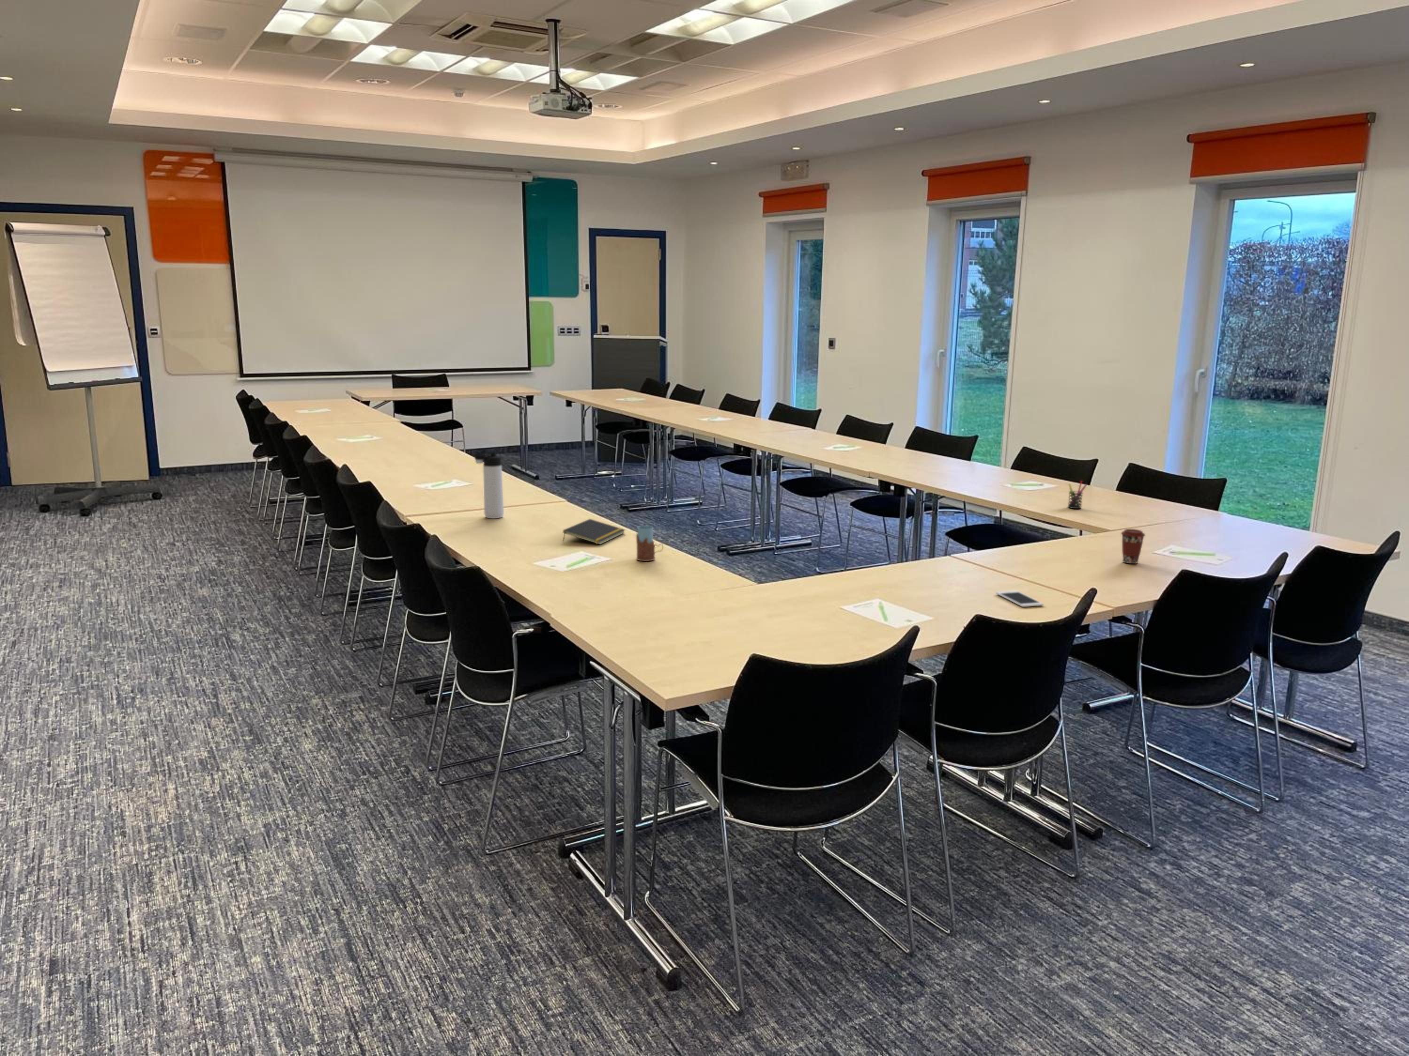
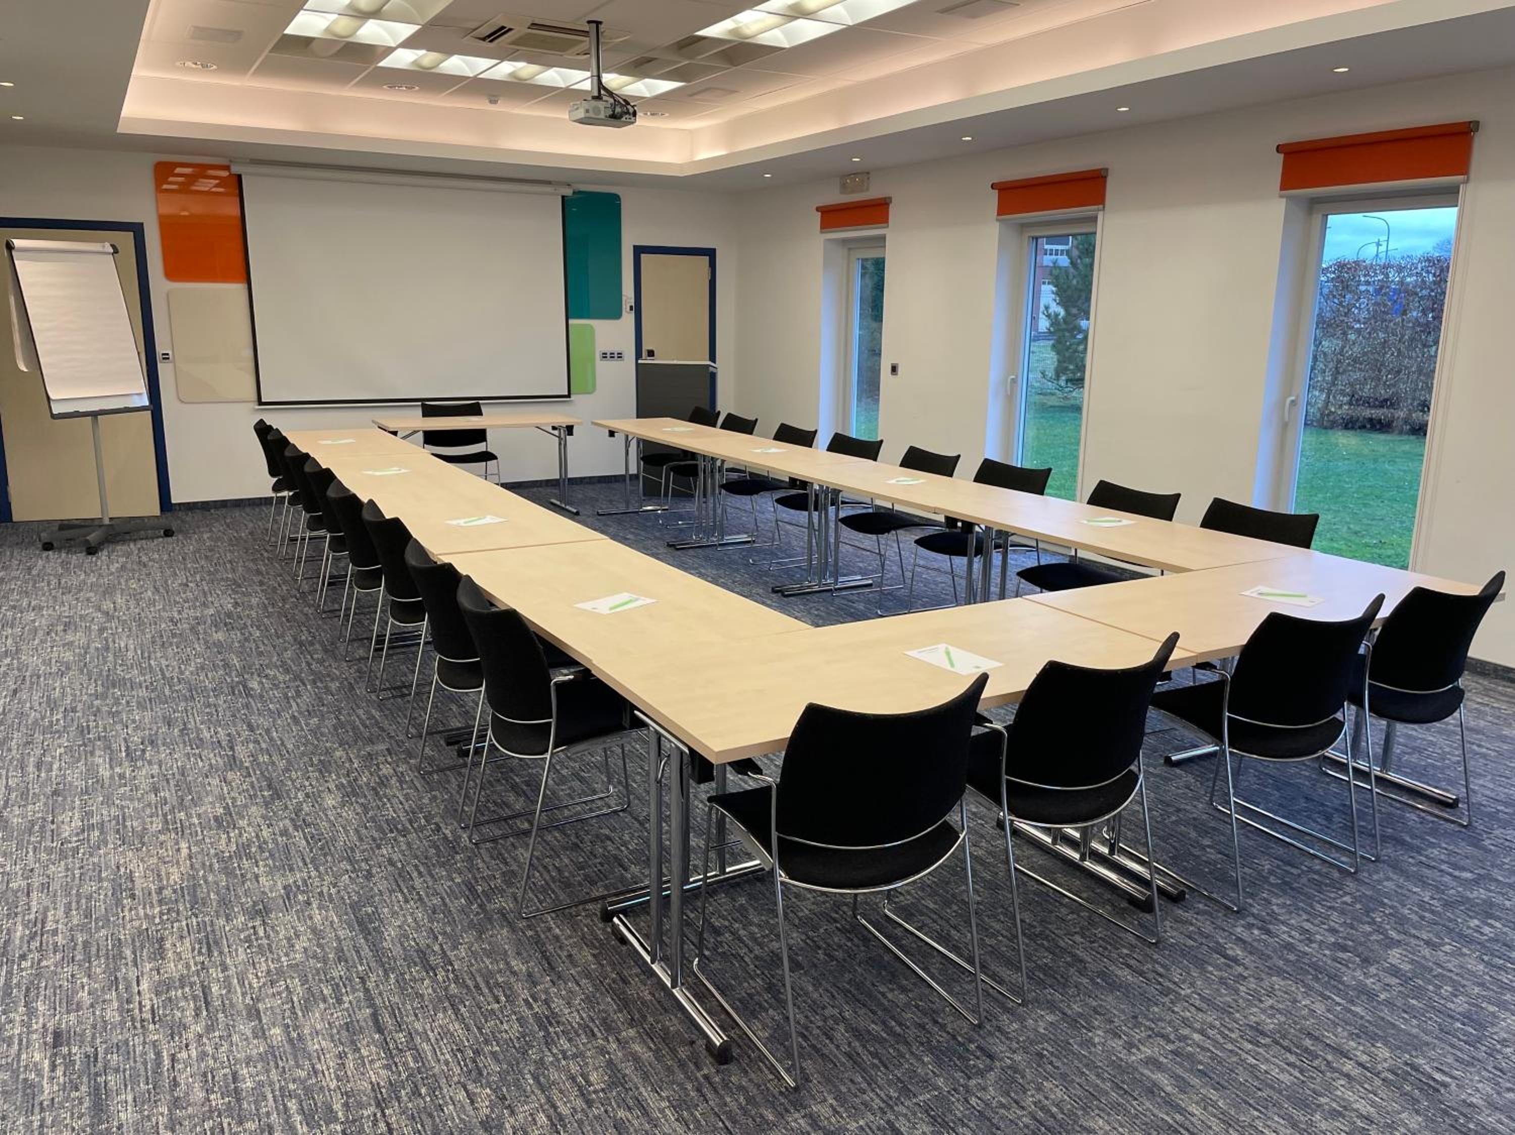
- notepad (595, 531)
- thermos bottle (488, 485)
- drinking glass (649, 544)
- cell phone (1018, 598)
- coffee cup (1132, 547)
- pen holder (1075, 494)
